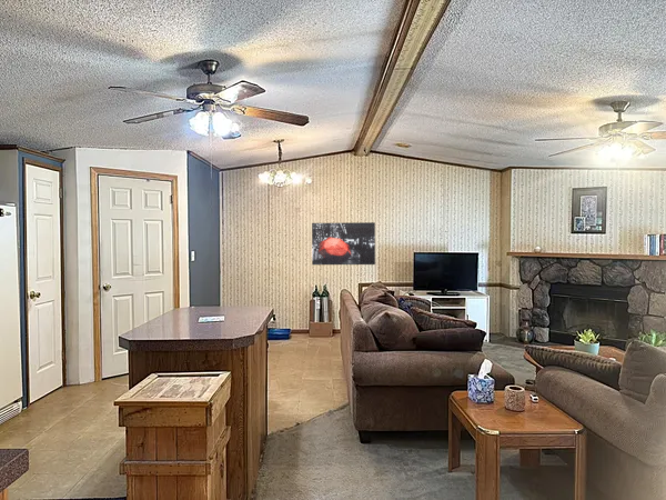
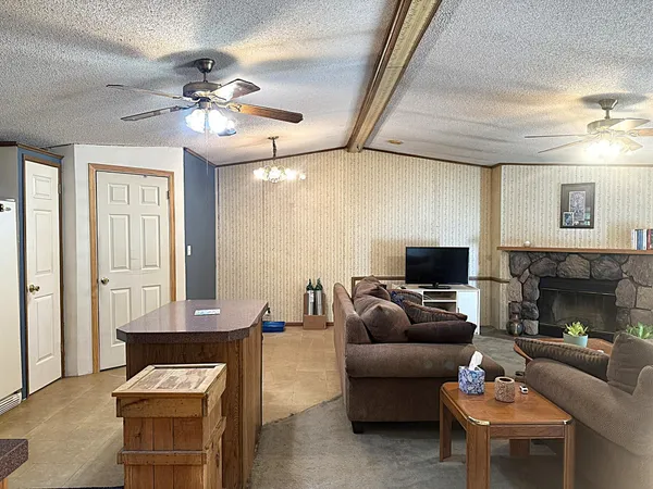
- wall art (343, 243)
